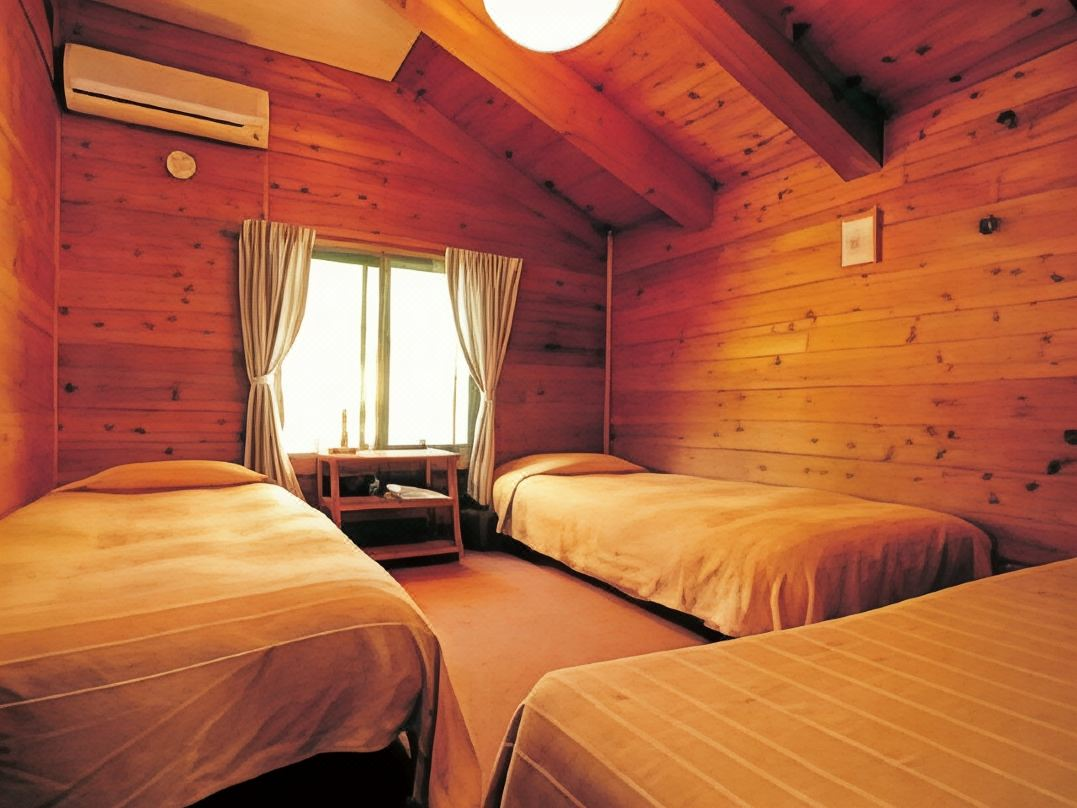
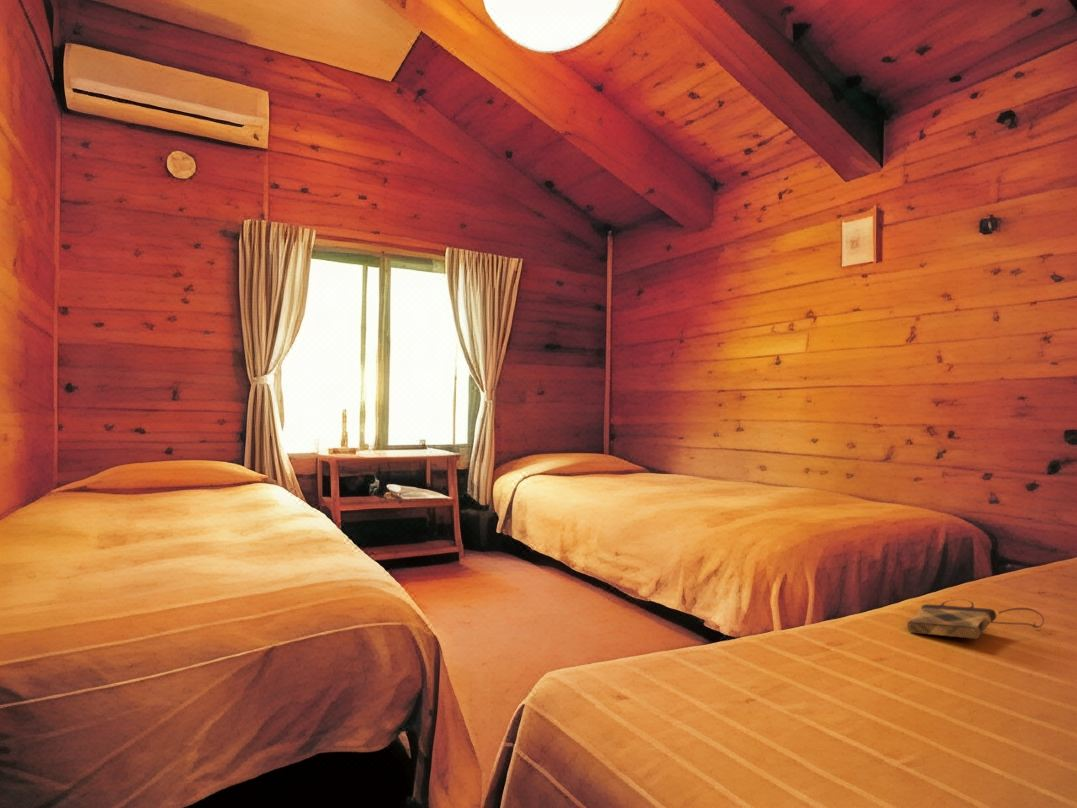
+ shoulder bag (973, 616)
